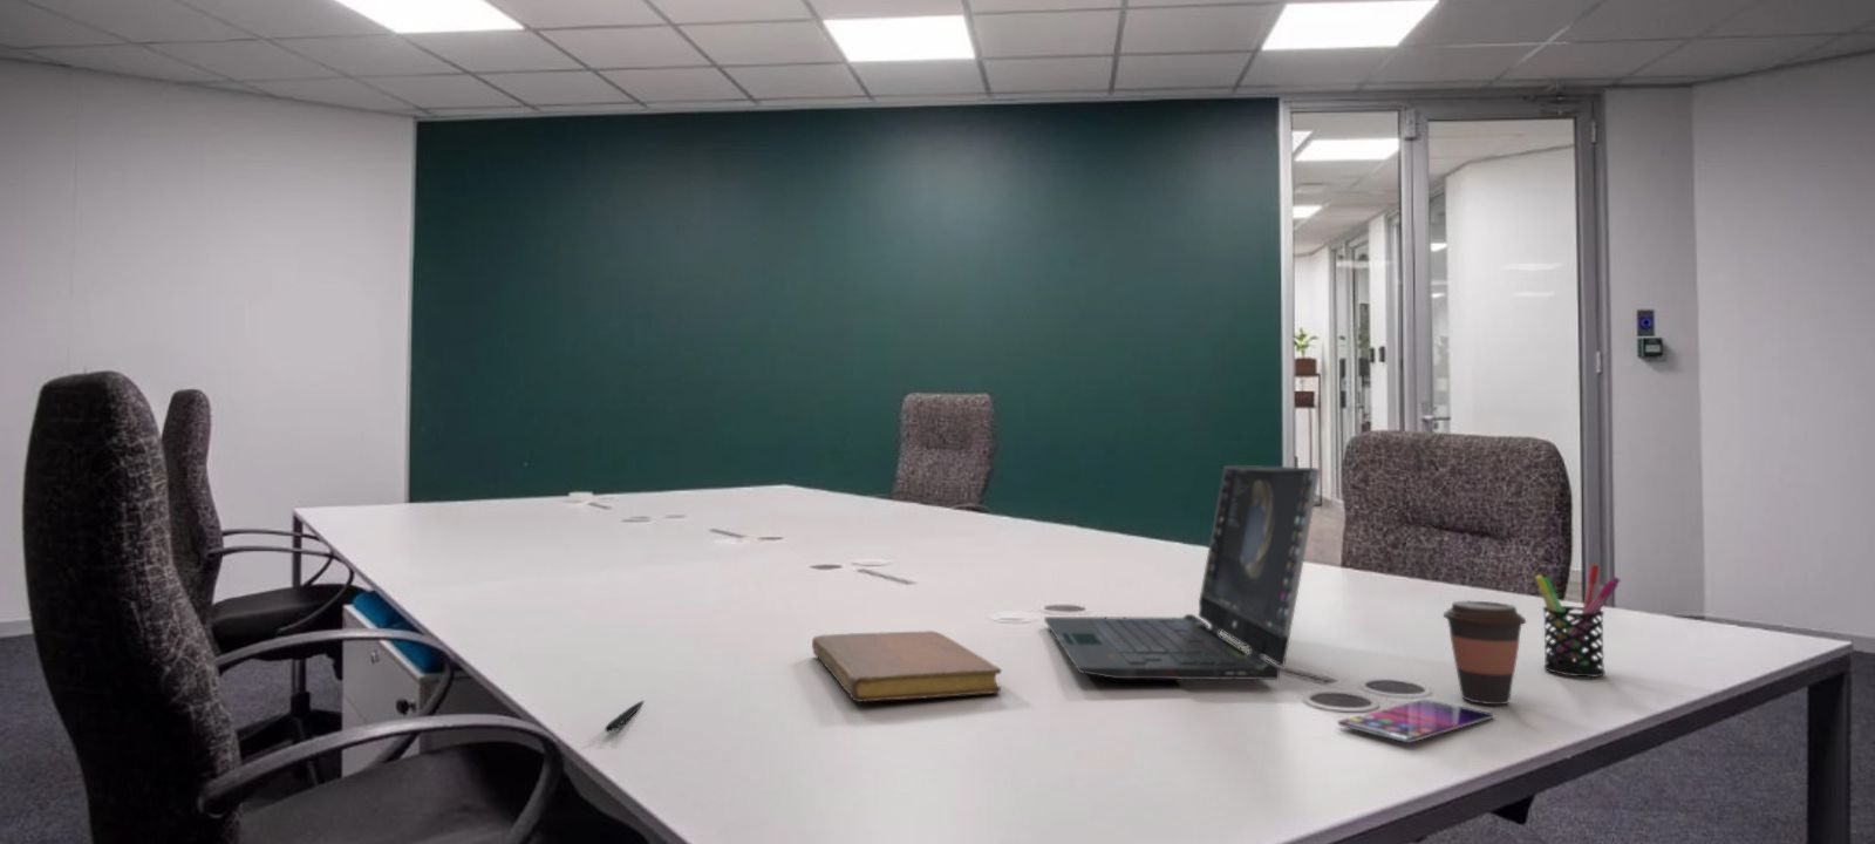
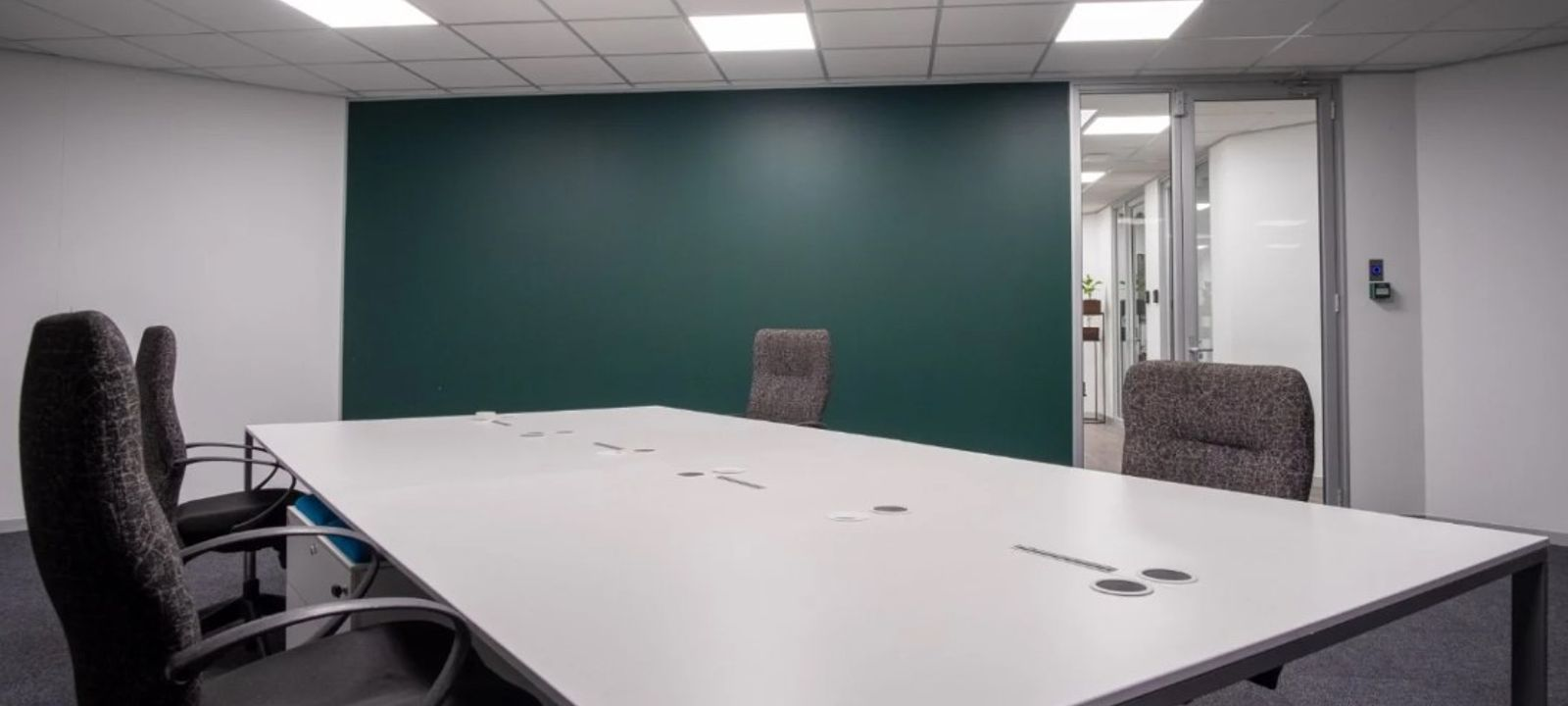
- laptop computer (1204, 569)
- pen (628, 712)
- pen holder (1570, 616)
- smartphone (1417, 720)
- coffee cup (1484, 652)
- notebook (899, 661)
